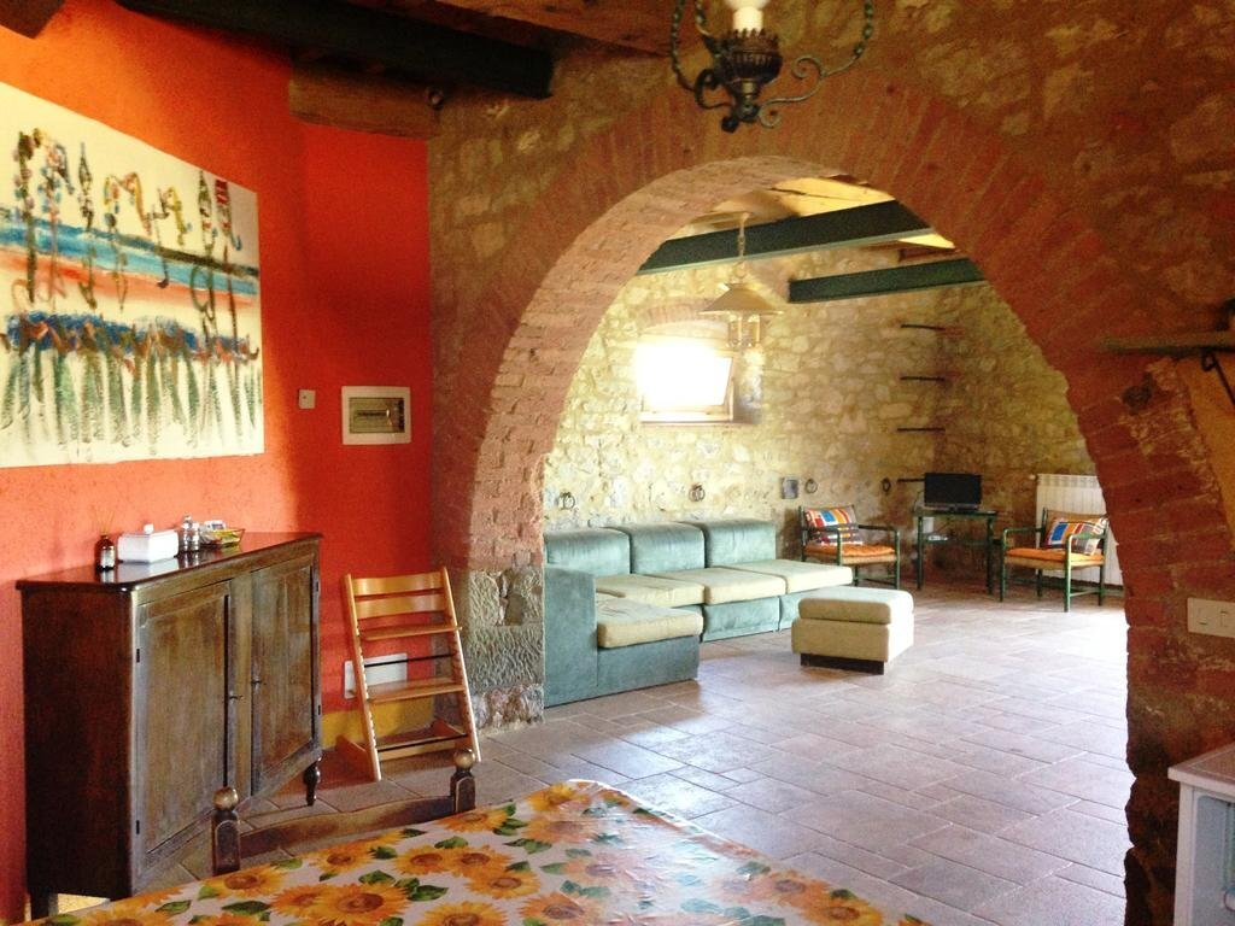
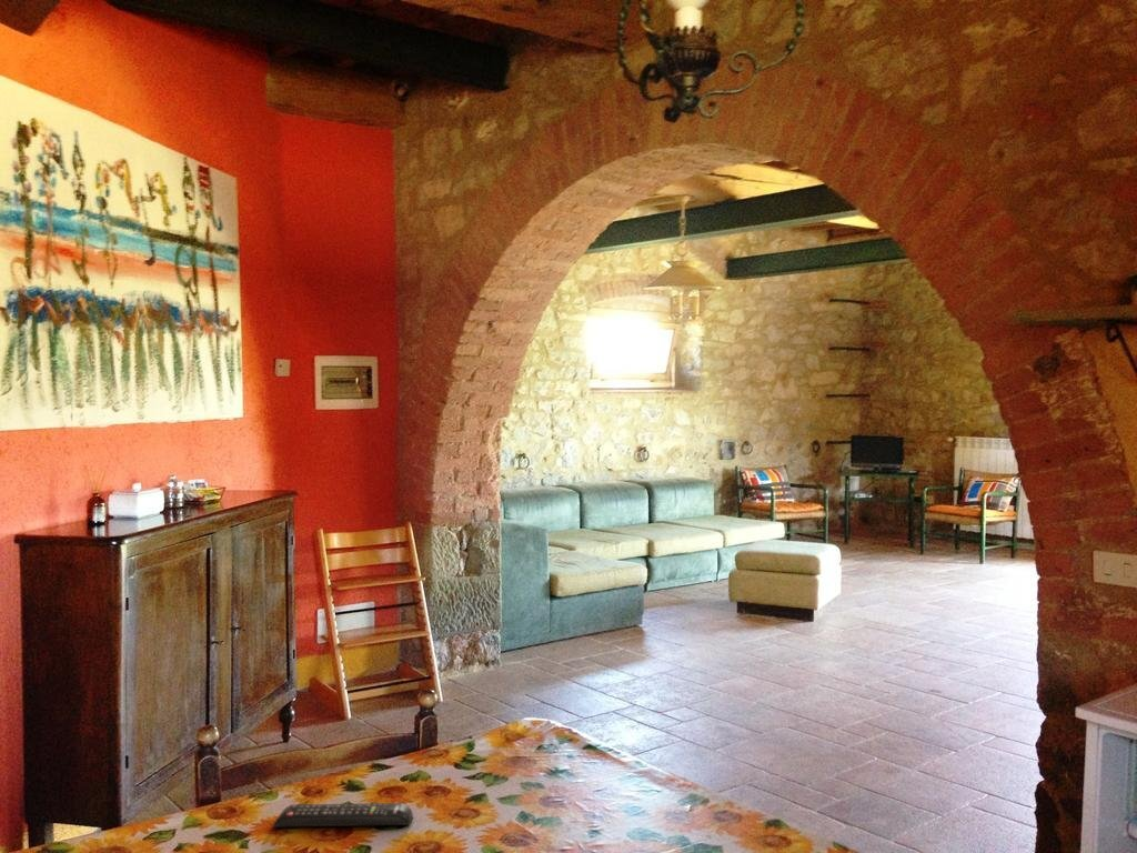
+ remote control (343, 815)
